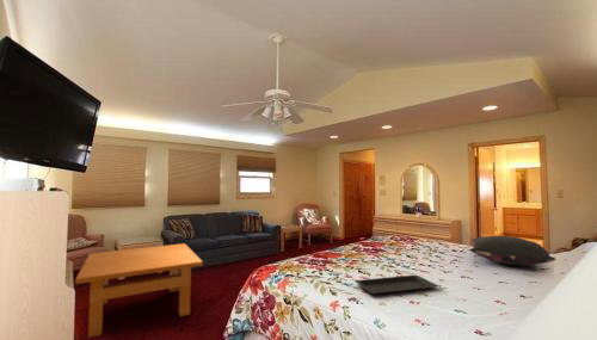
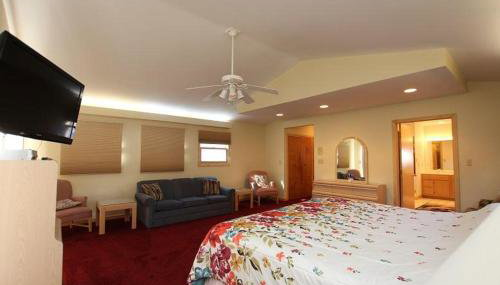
- serving tray (395, 285)
- pillow (507, 248)
- table (142, 282)
